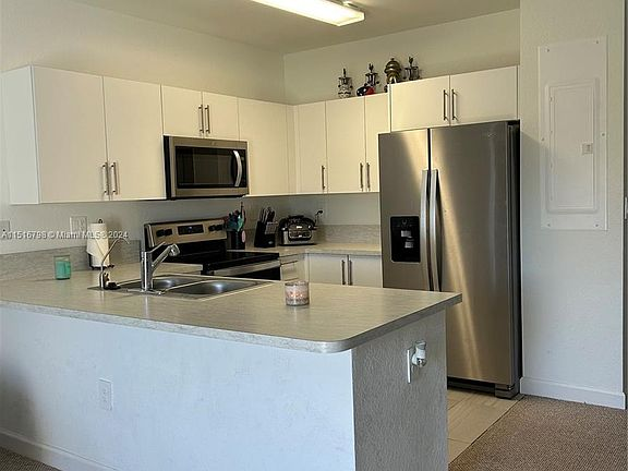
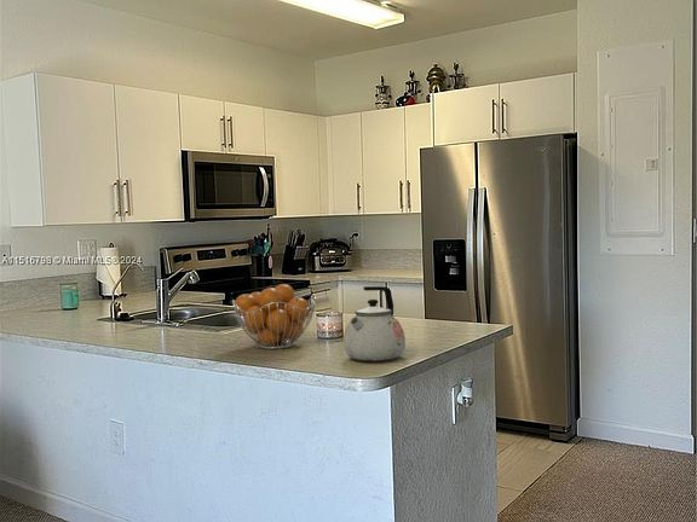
+ fruit basket (275, 315)
+ kettle (373, 321)
